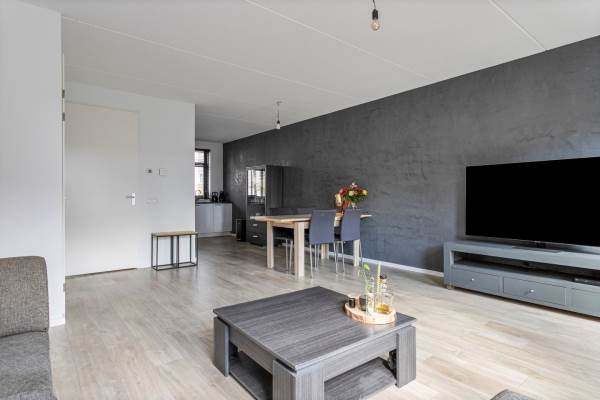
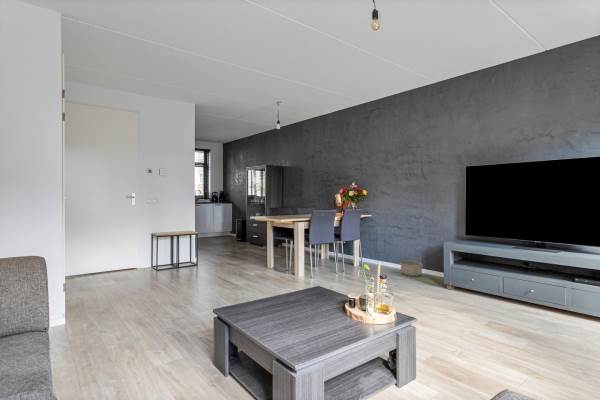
+ basket (411, 261)
